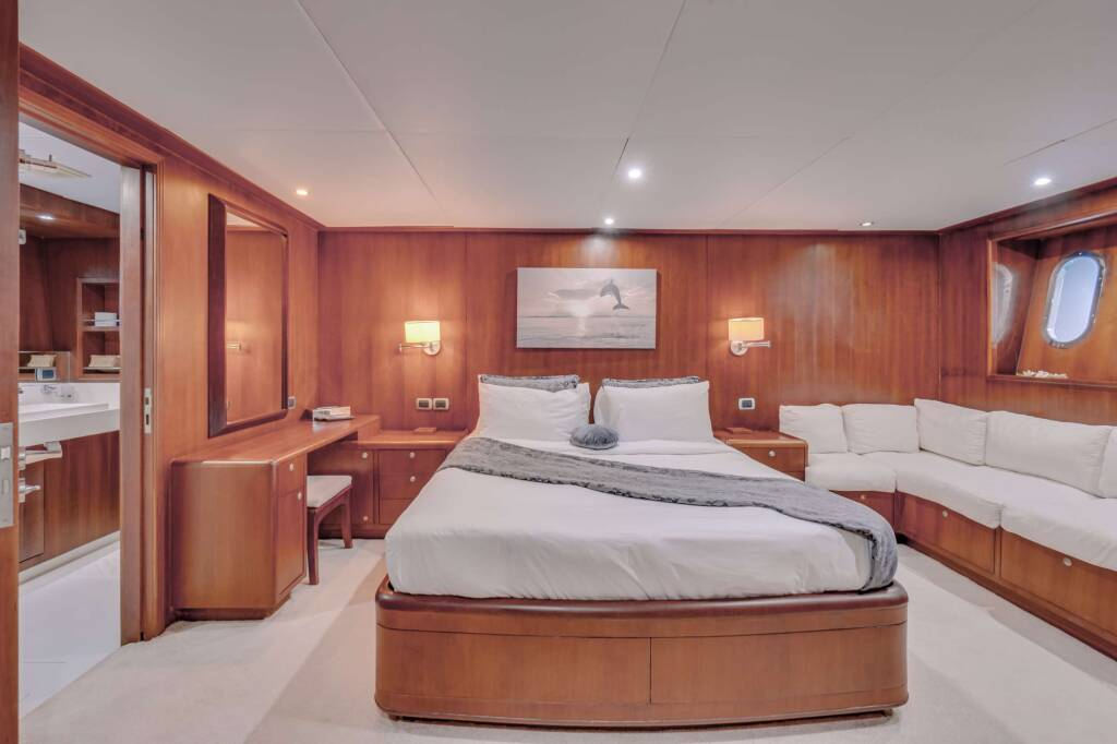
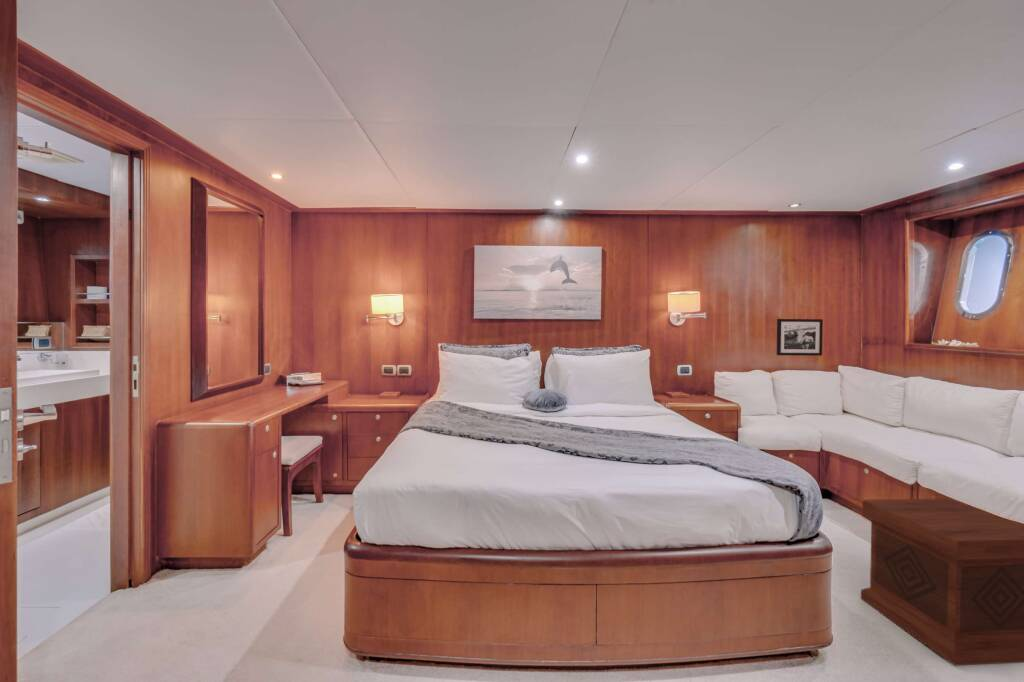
+ picture frame (799, 337)
+ side table (950, 572)
